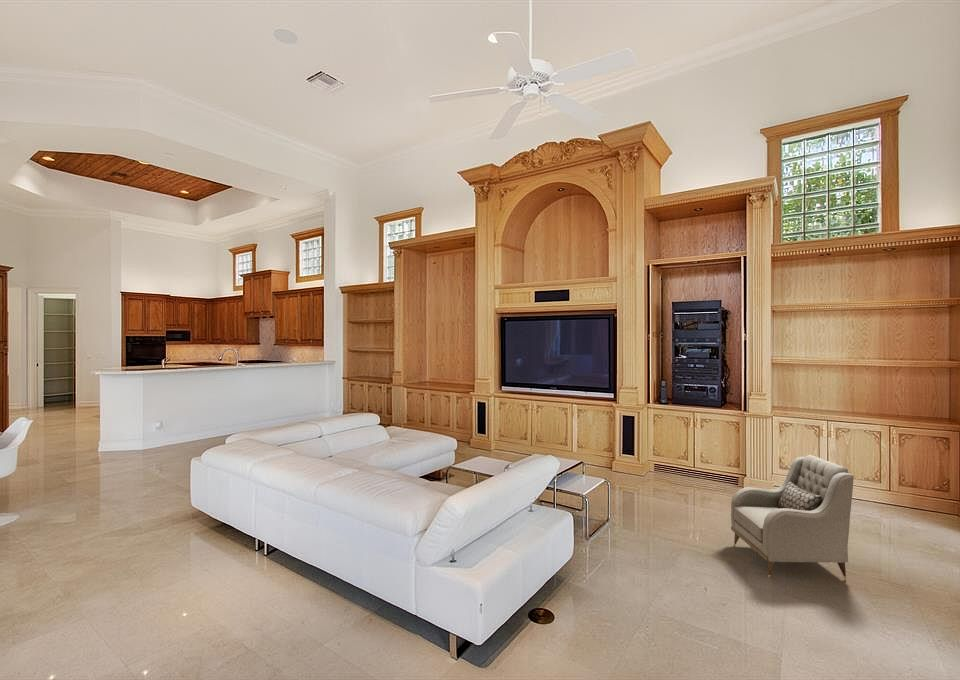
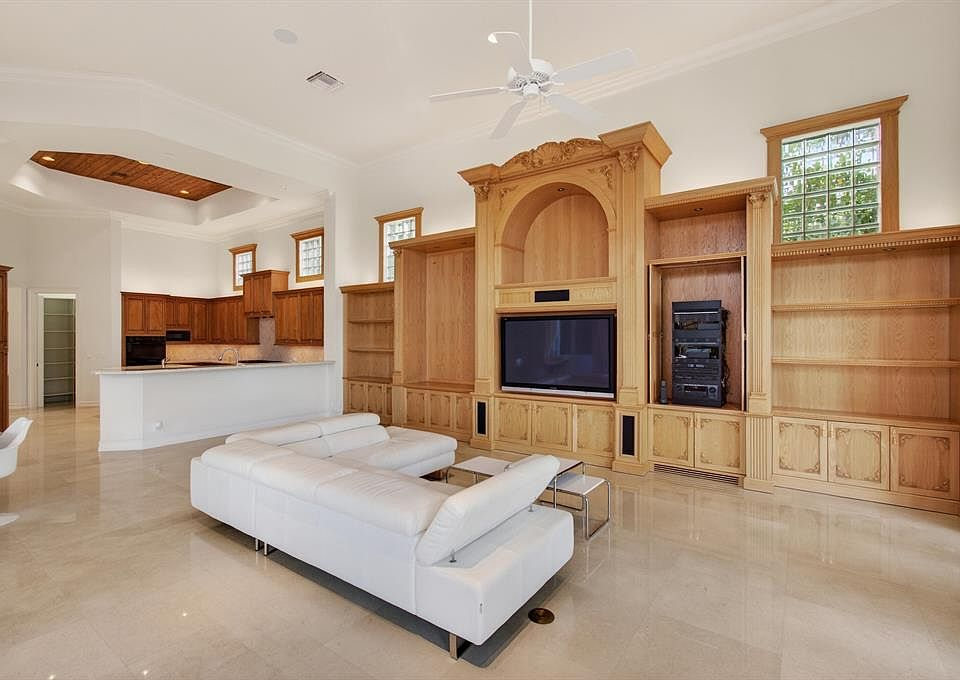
- armchair (787, 493)
